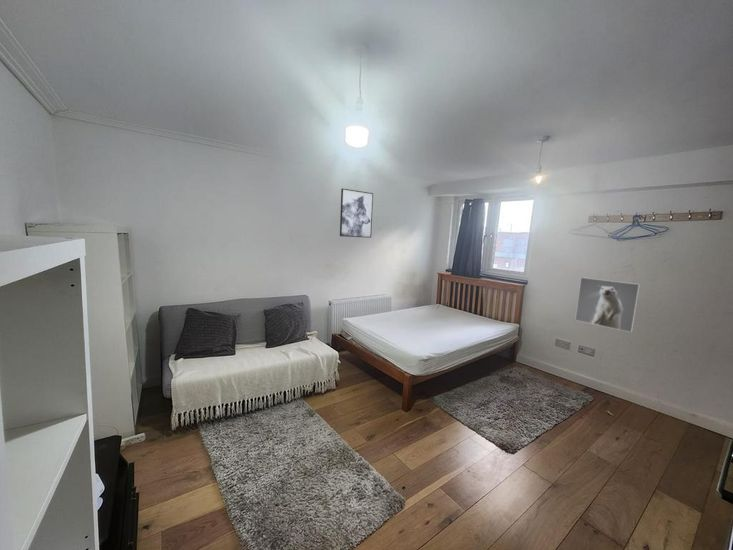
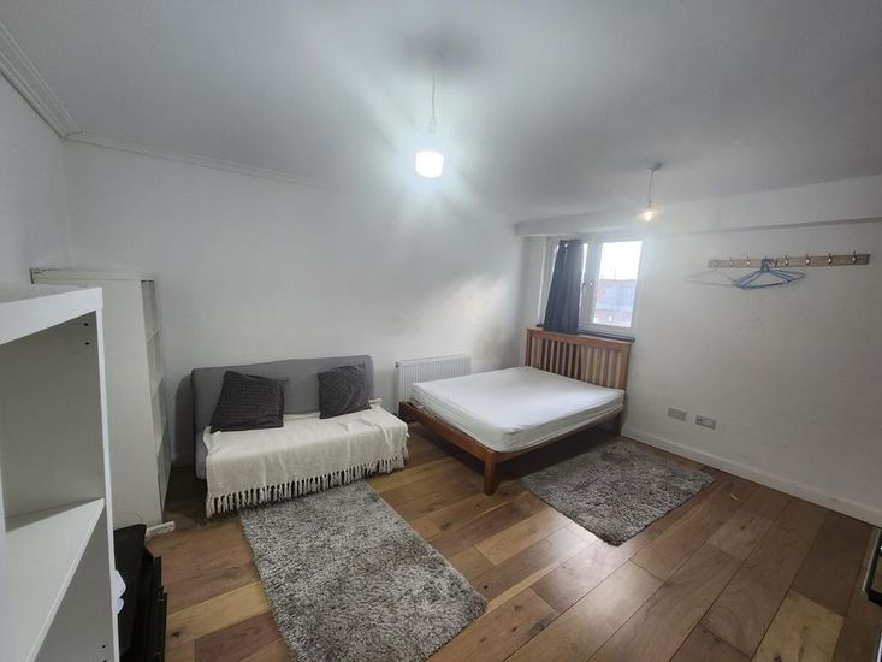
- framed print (605, 303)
- wall art (356, 214)
